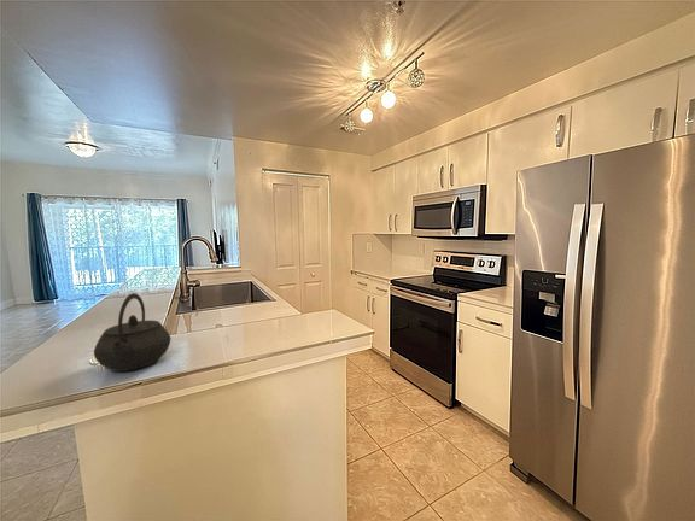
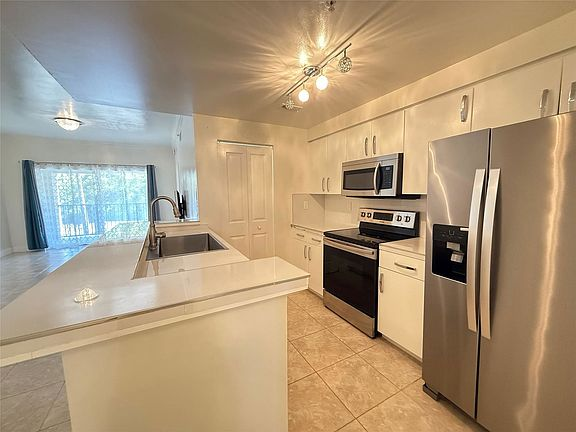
- kettle (132, 330)
